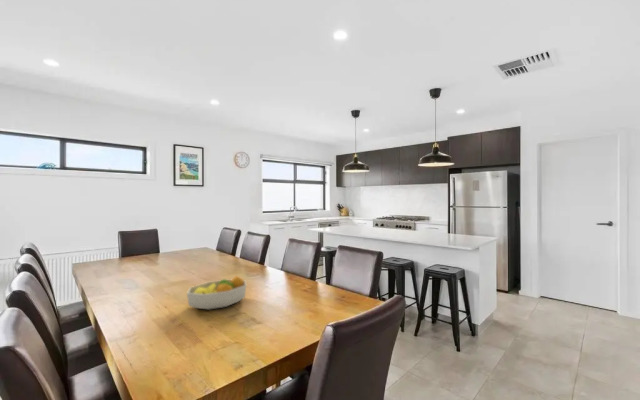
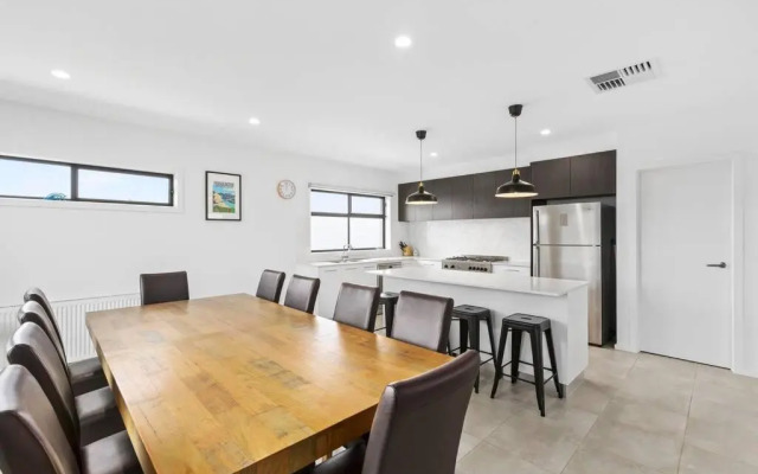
- fruit bowl (218, 290)
